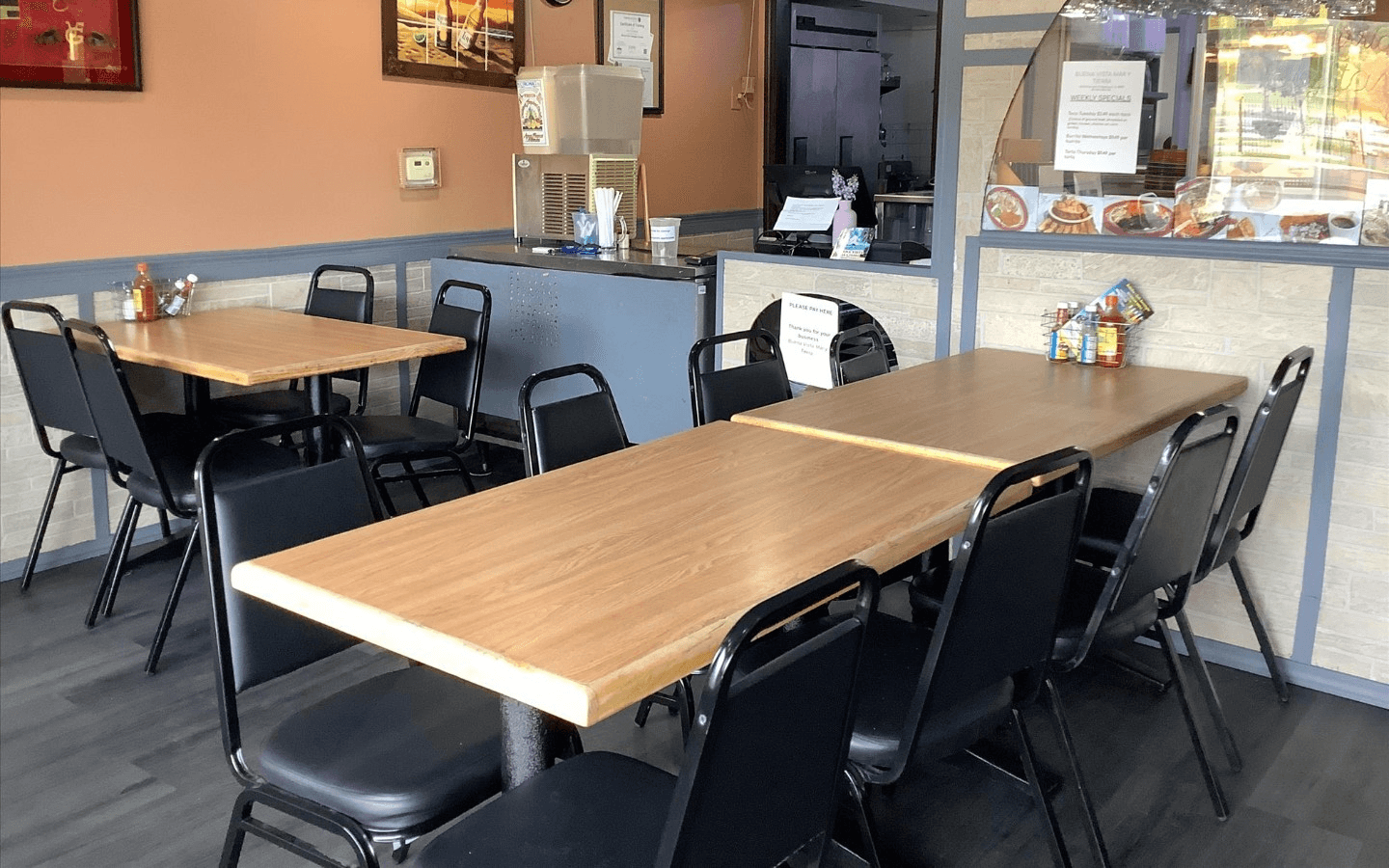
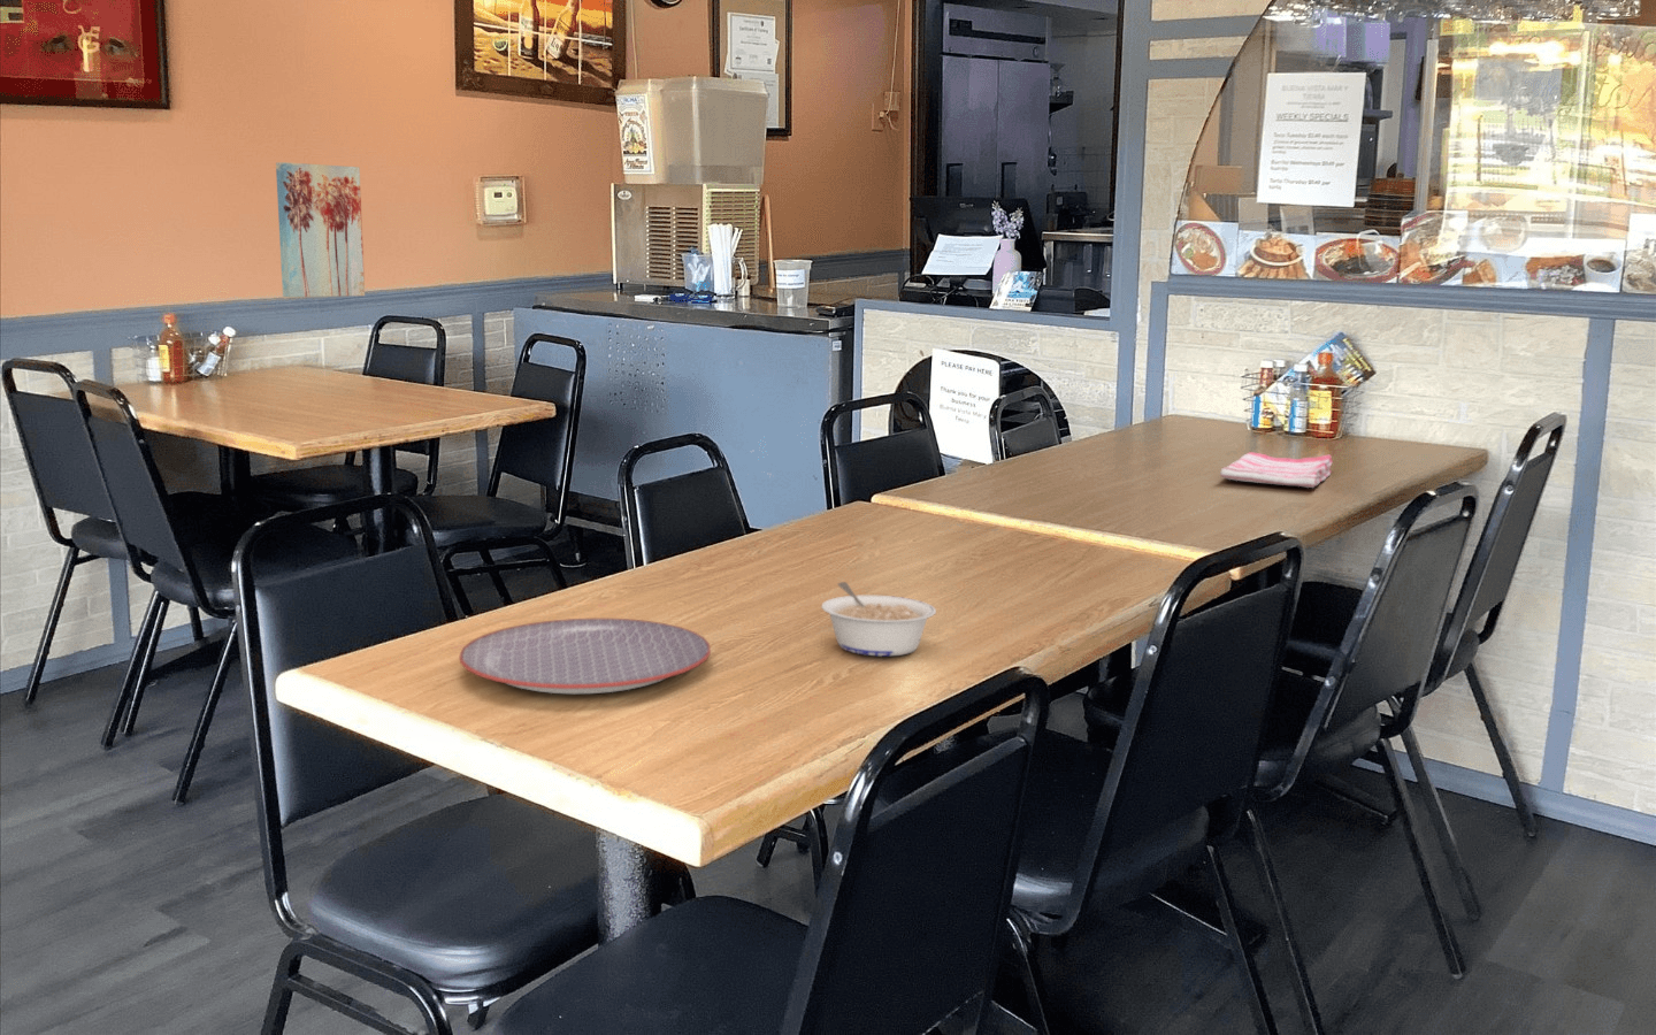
+ plate (587, 658)
+ legume (873, 622)
+ wall art (321, 230)
+ dish towel (1278, 467)
